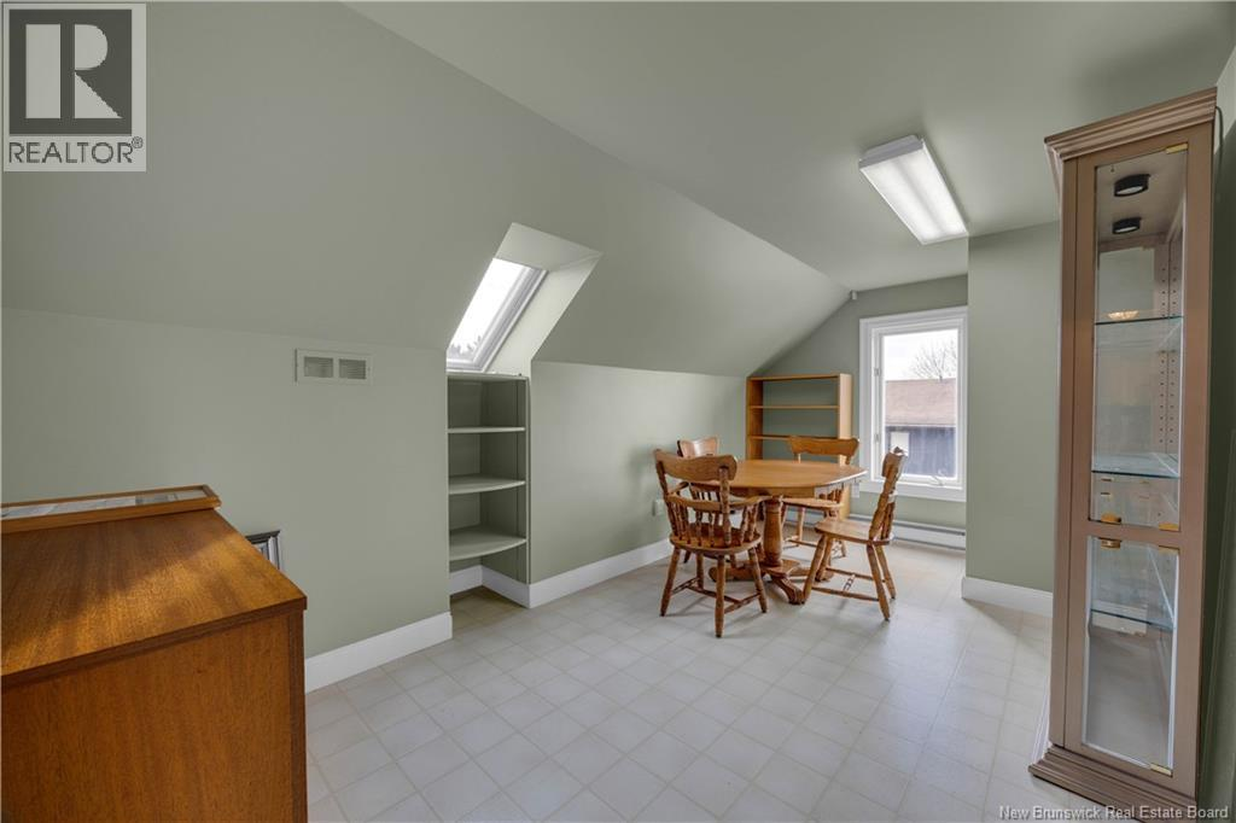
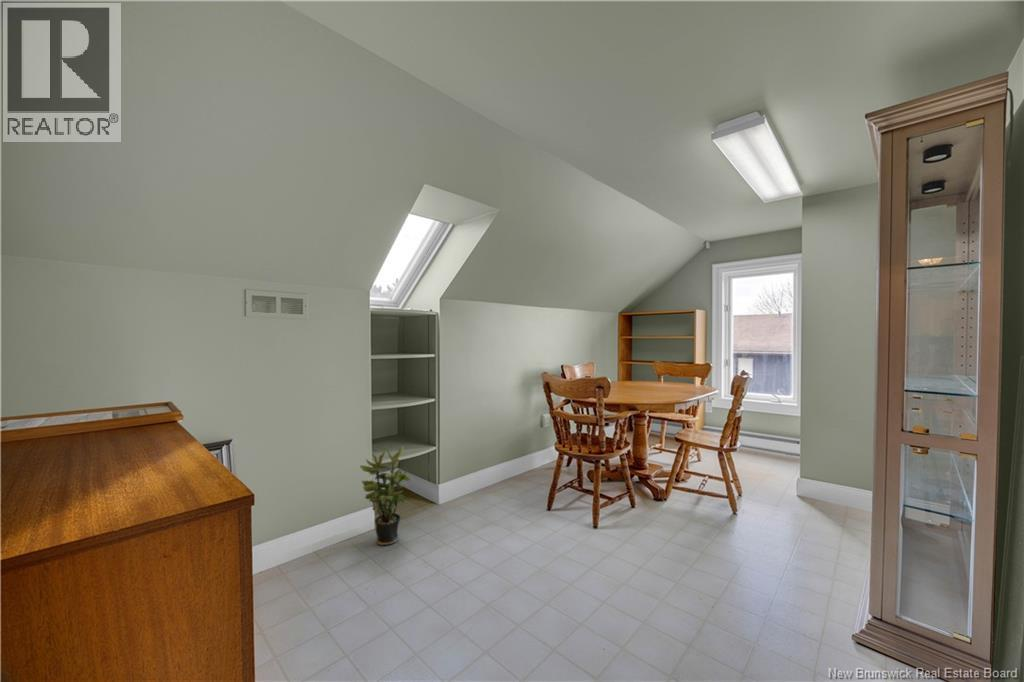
+ potted plant (383, 494)
